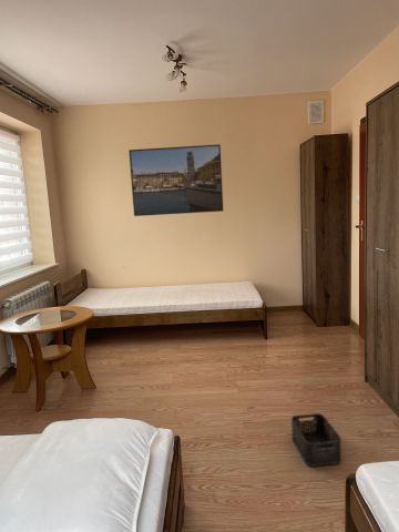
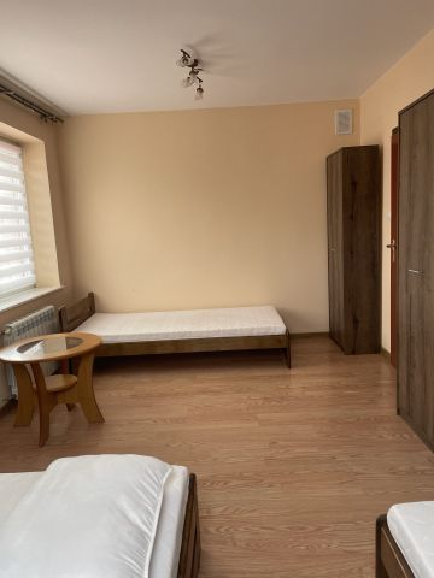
- storage bin (315, 438)
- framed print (176, 181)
